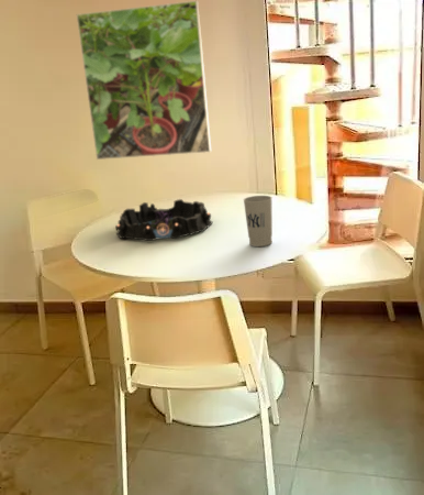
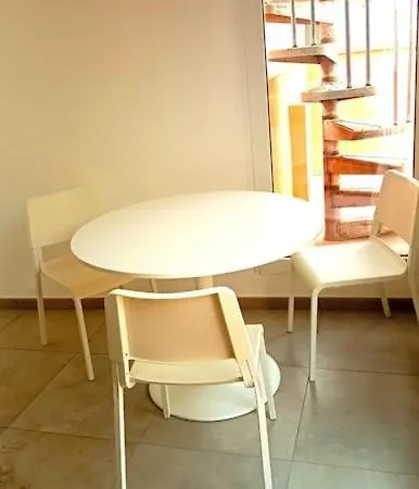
- decorative bowl (164, 217)
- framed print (145, 84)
- cup (259, 221)
